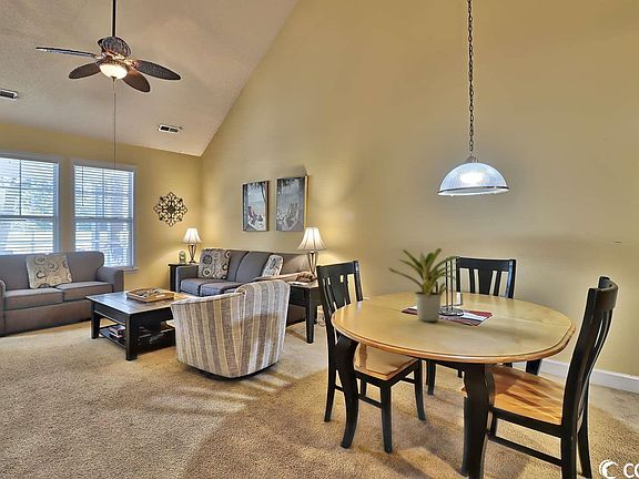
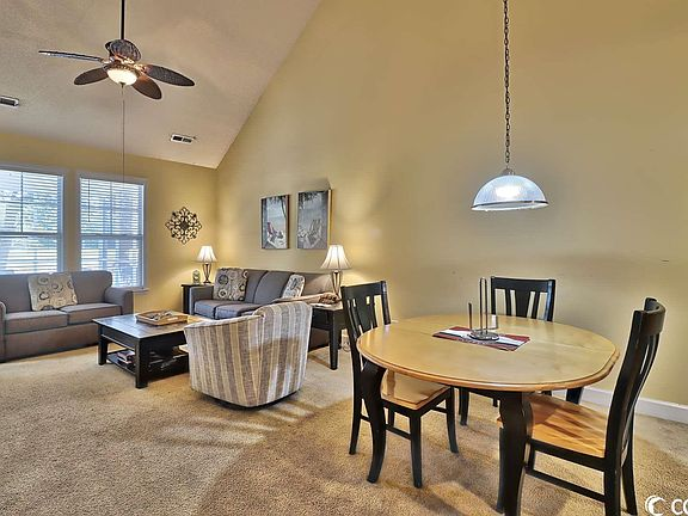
- potted plant (427, 284)
